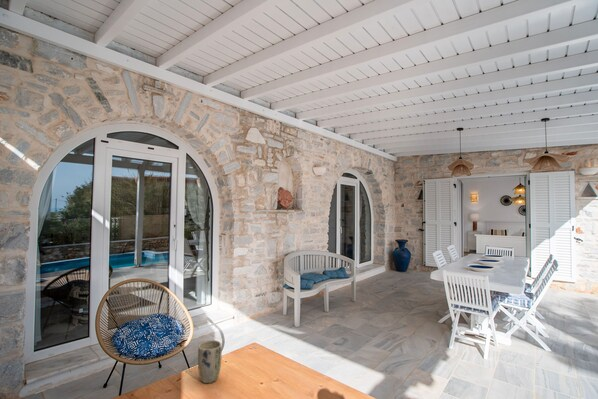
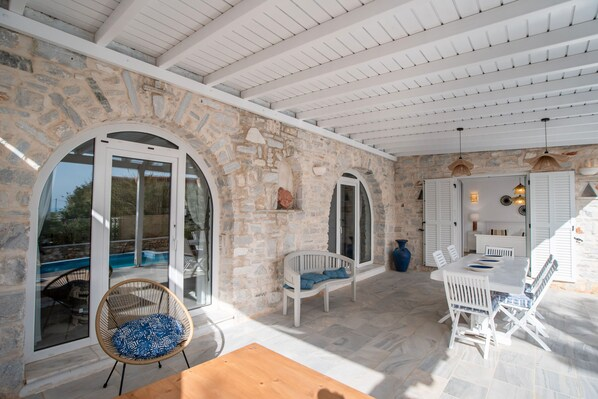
- plant pot (209, 361)
